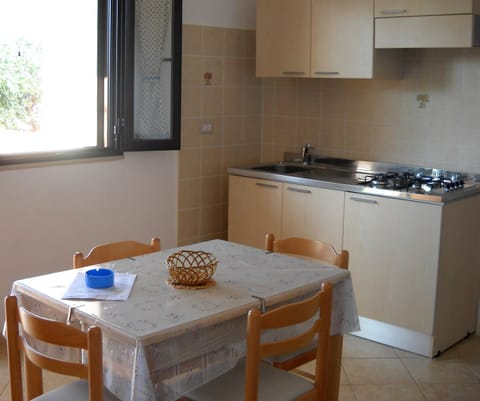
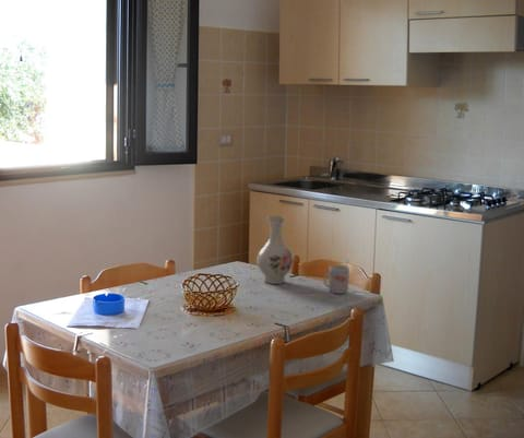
+ mug (336, 276)
+ vase (275, 249)
